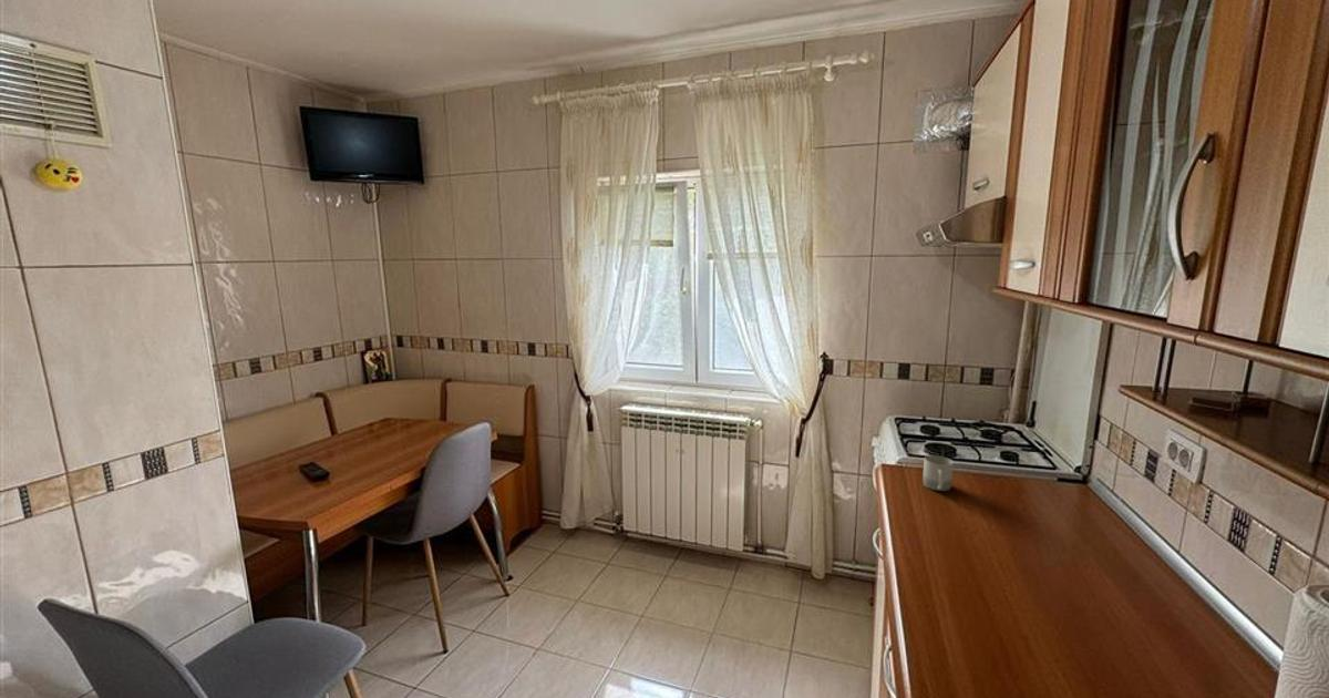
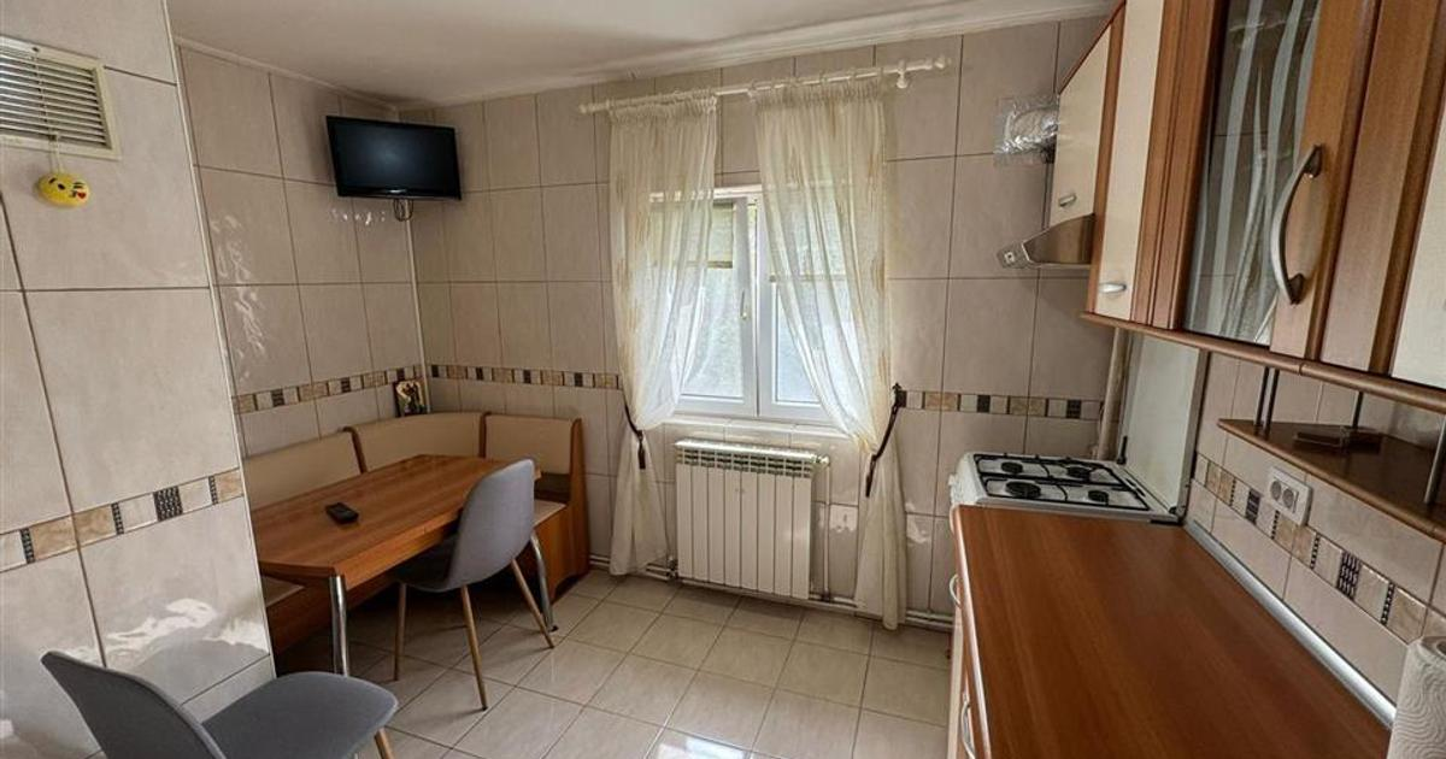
- cup (938, 474)
